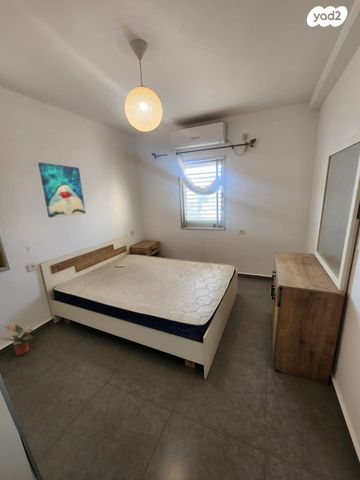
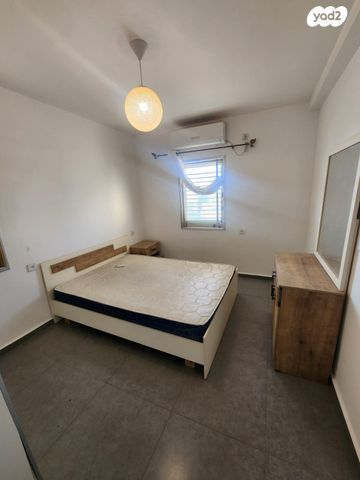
- potted plant (22, 338)
- wall art (64, 191)
